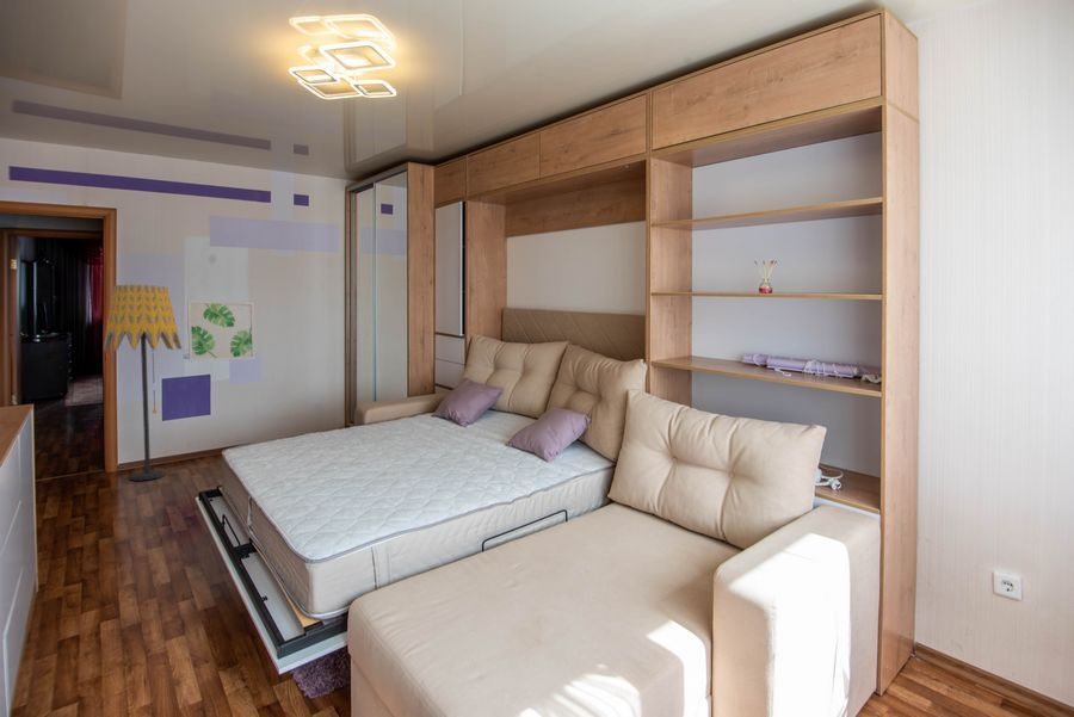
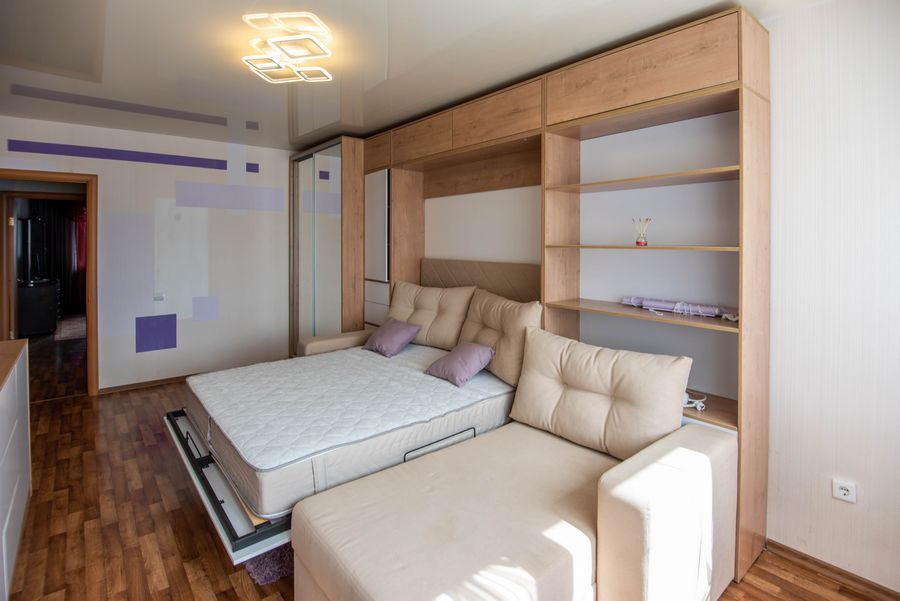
- wall art (222, 330)
- floor lamp (144, 382)
